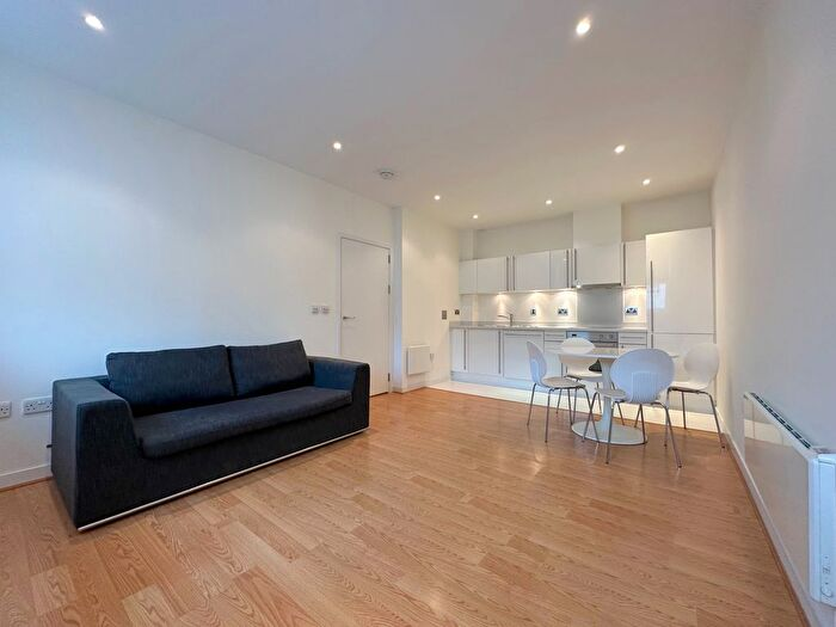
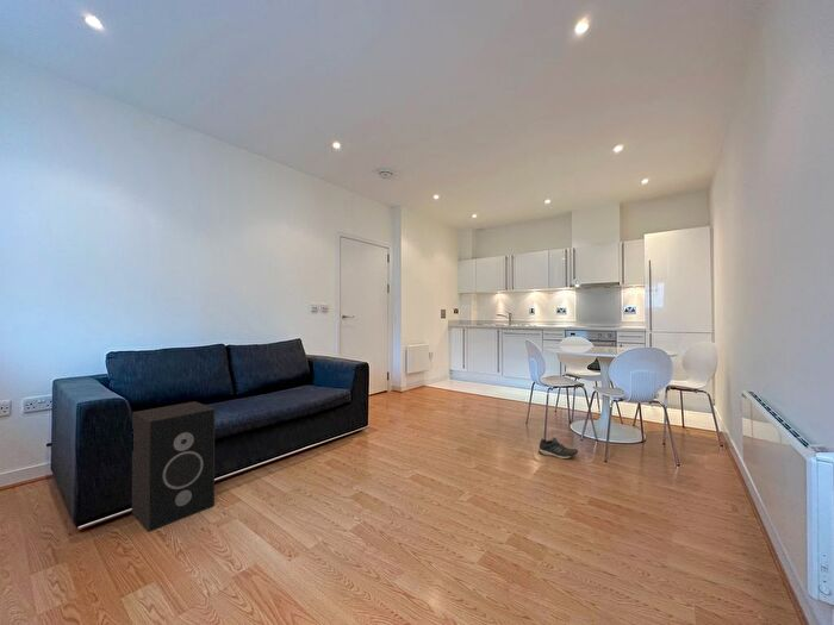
+ speaker (174, 460)
+ shoe (558, 446)
